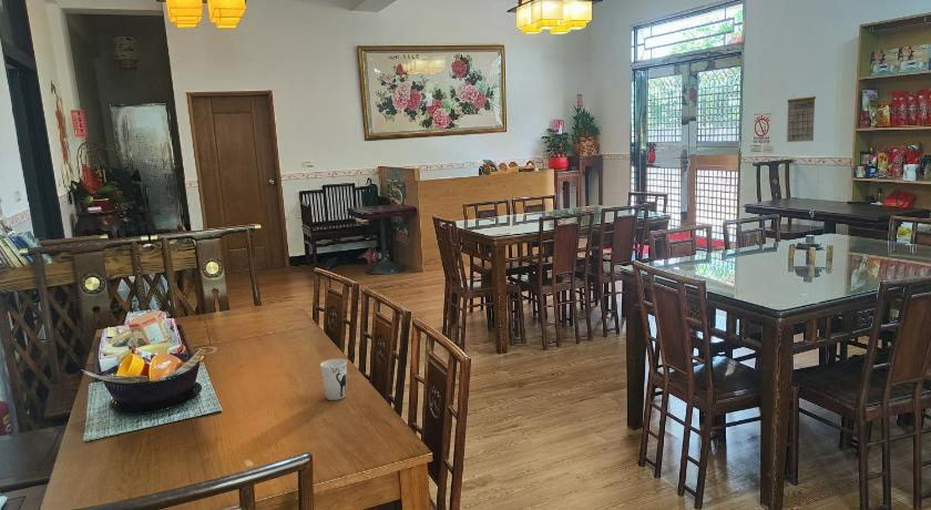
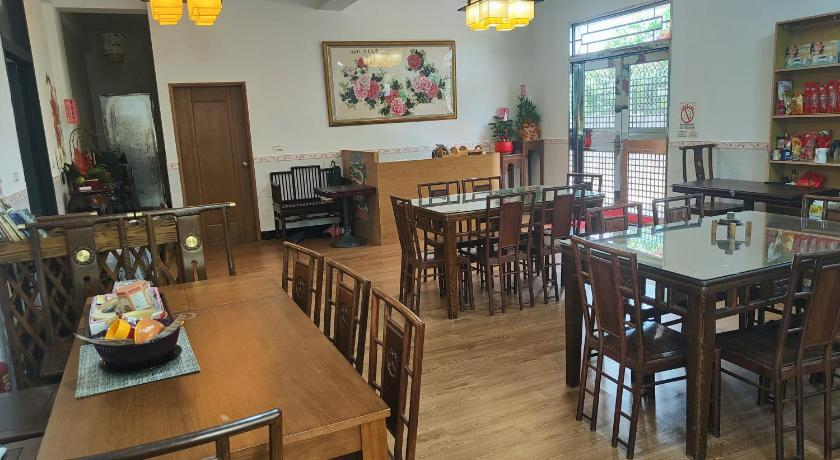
- cup (335, 379)
- calendar (800, 114)
